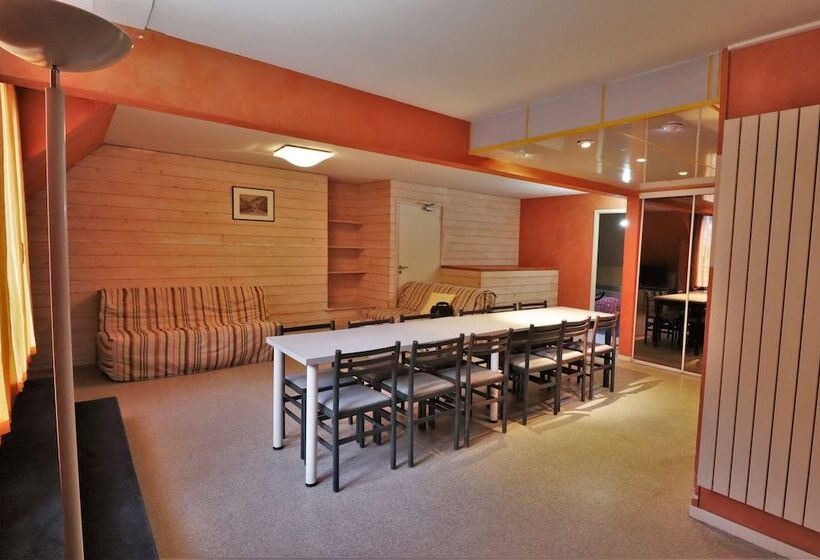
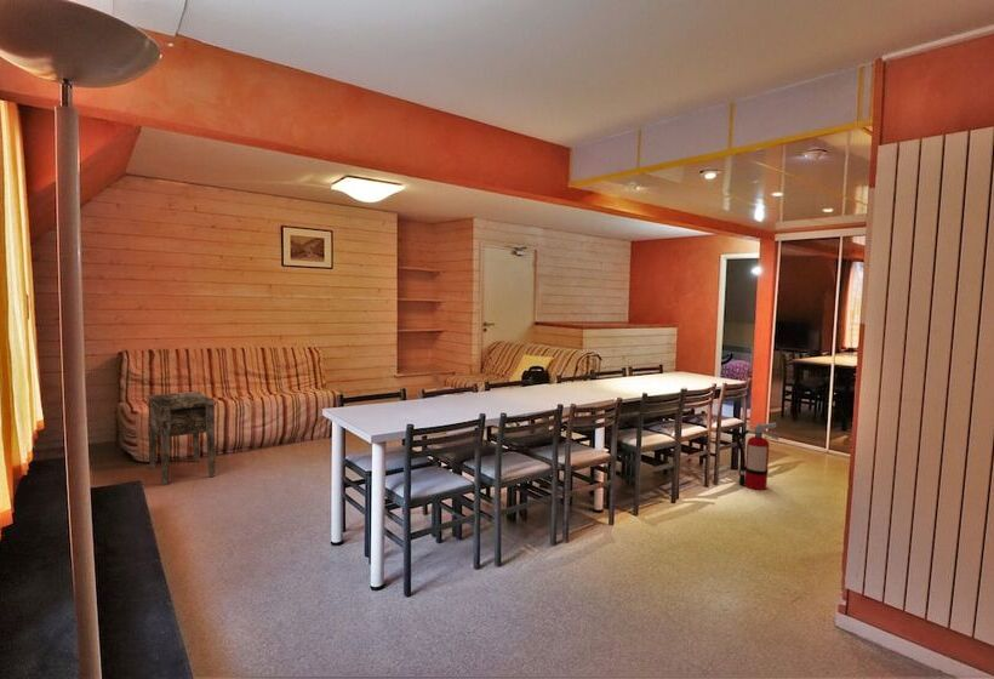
+ side table (181, 434)
+ fire extinguisher (756, 452)
